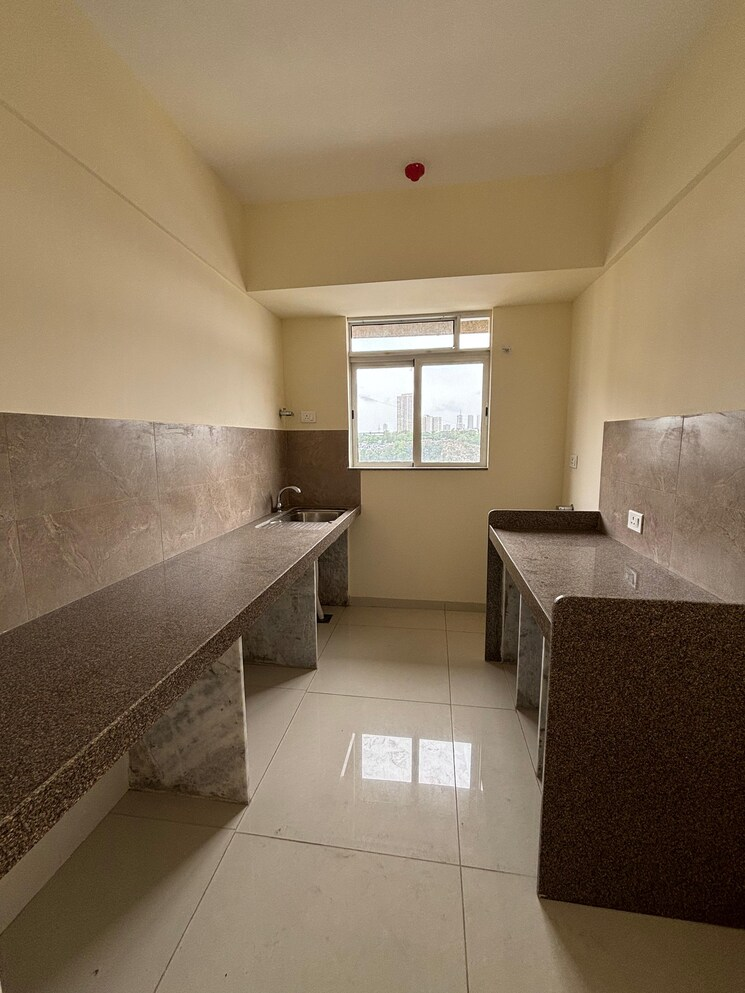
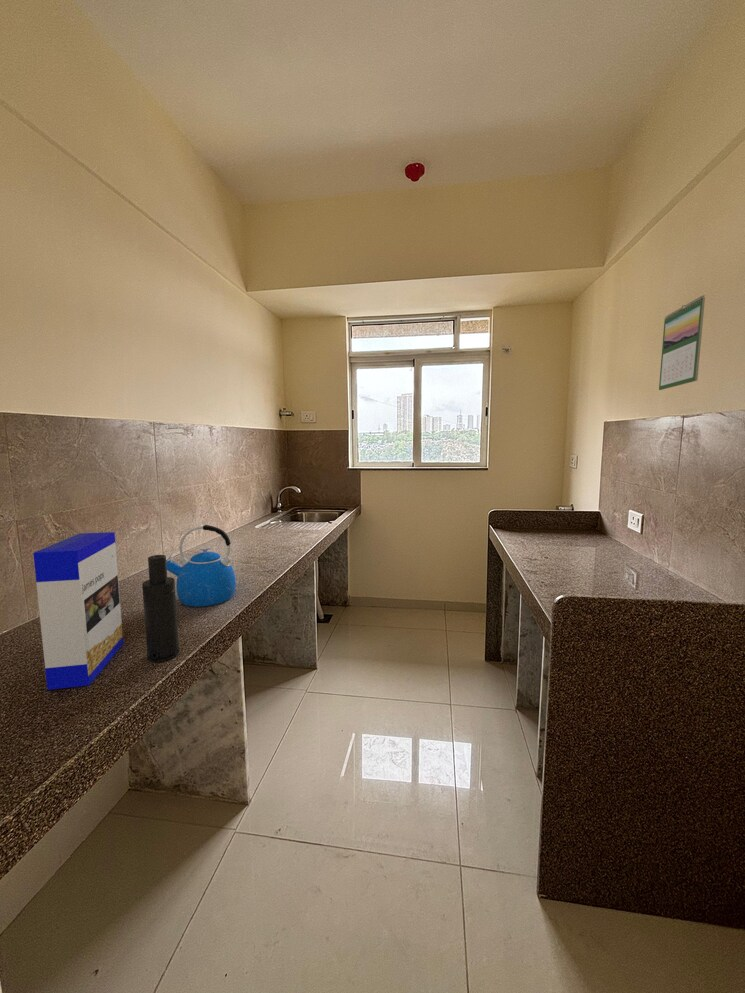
+ calendar (680, 345)
+ kettle (198, 562)
+ cereal box (83, 604)
+ atomizer (160, 606)
